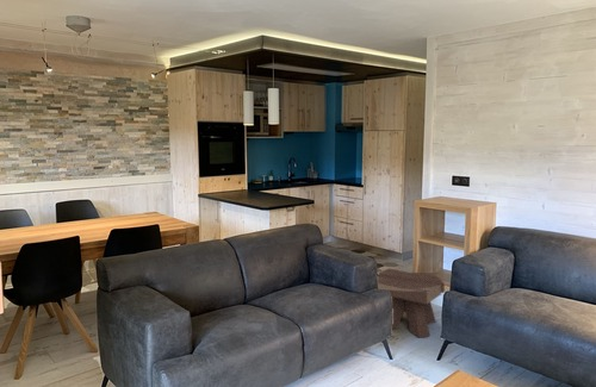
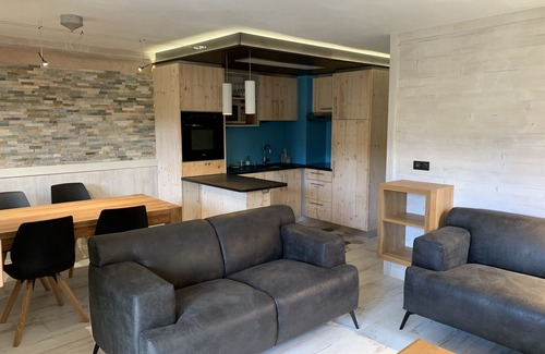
- side table (408, 301)
